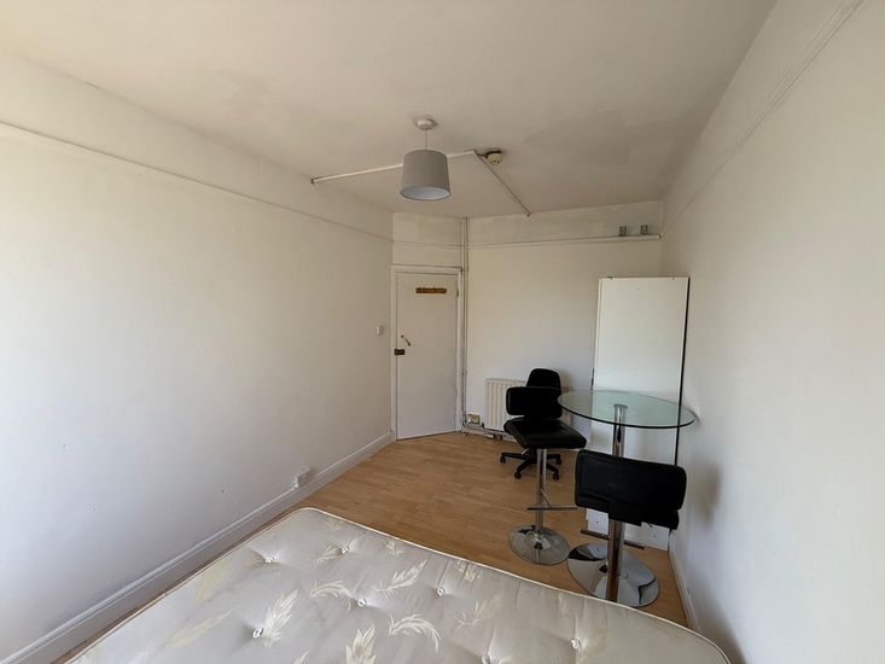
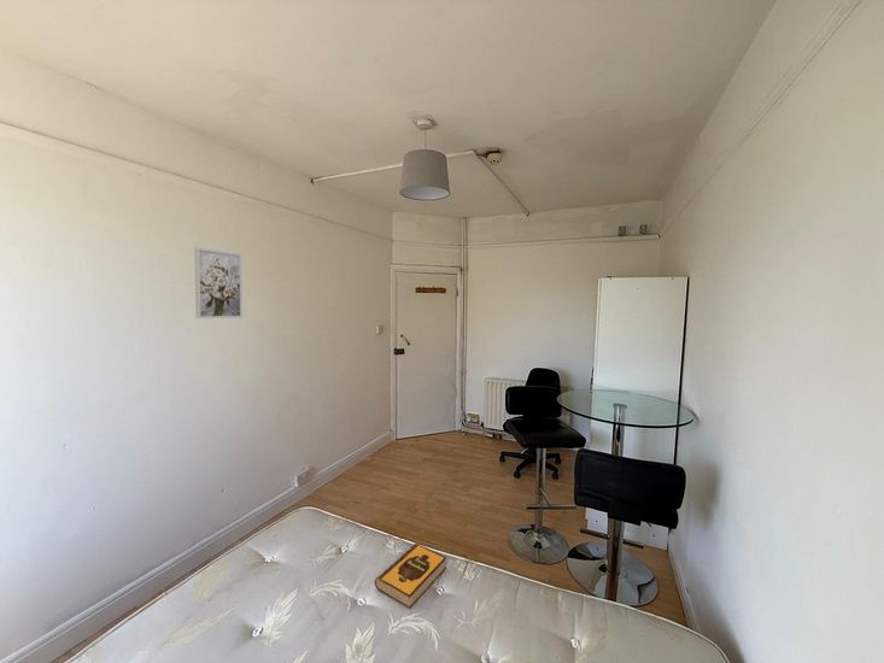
+ wall art (219, 284)
+ hardback book (411, 571)
